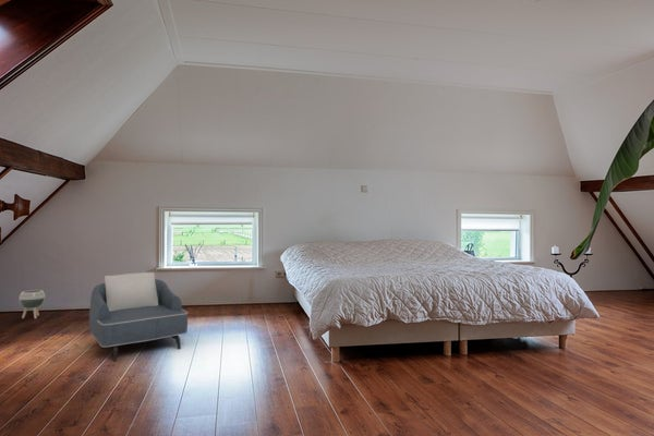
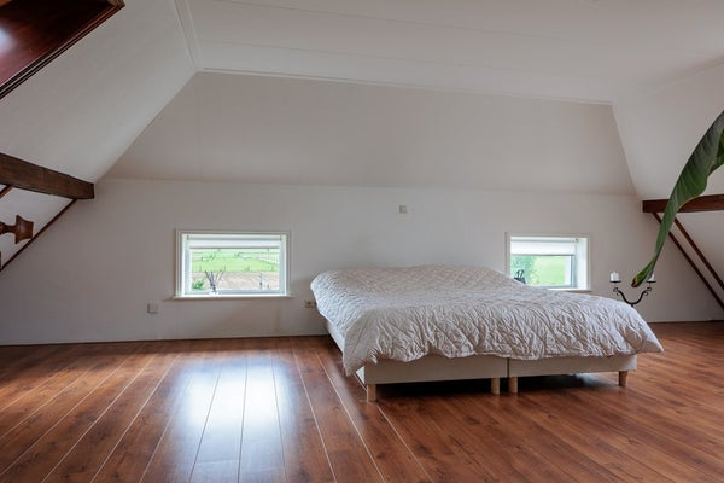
- armchair (137, 311)
- planter (32, 304)
